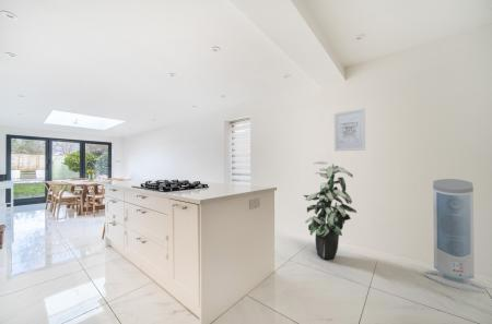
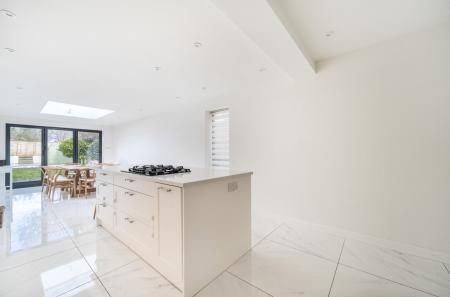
- air purifier (452, 230)
- wall art (349, 130)
- indoor plant (326, 208)
